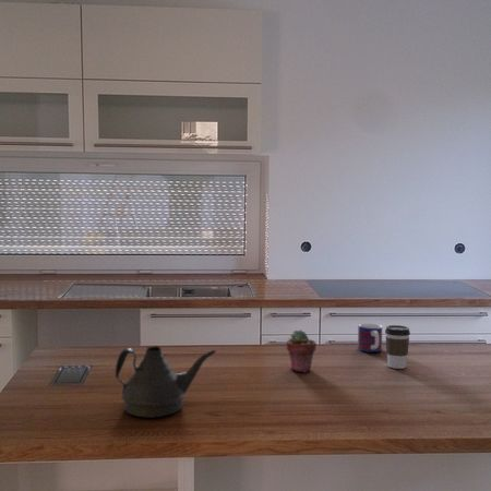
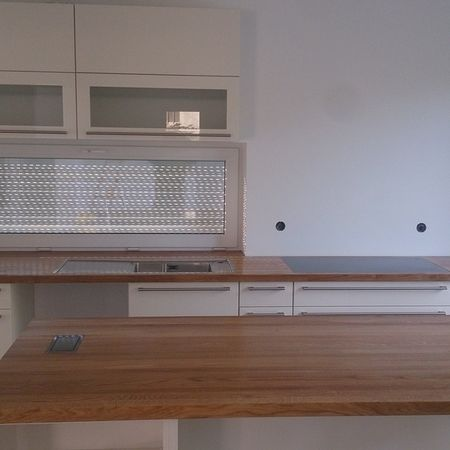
- teapot (166, 378)
- potted succulent (300, 349)
- coffee cup (396, 346)
- mug (371, 338)
